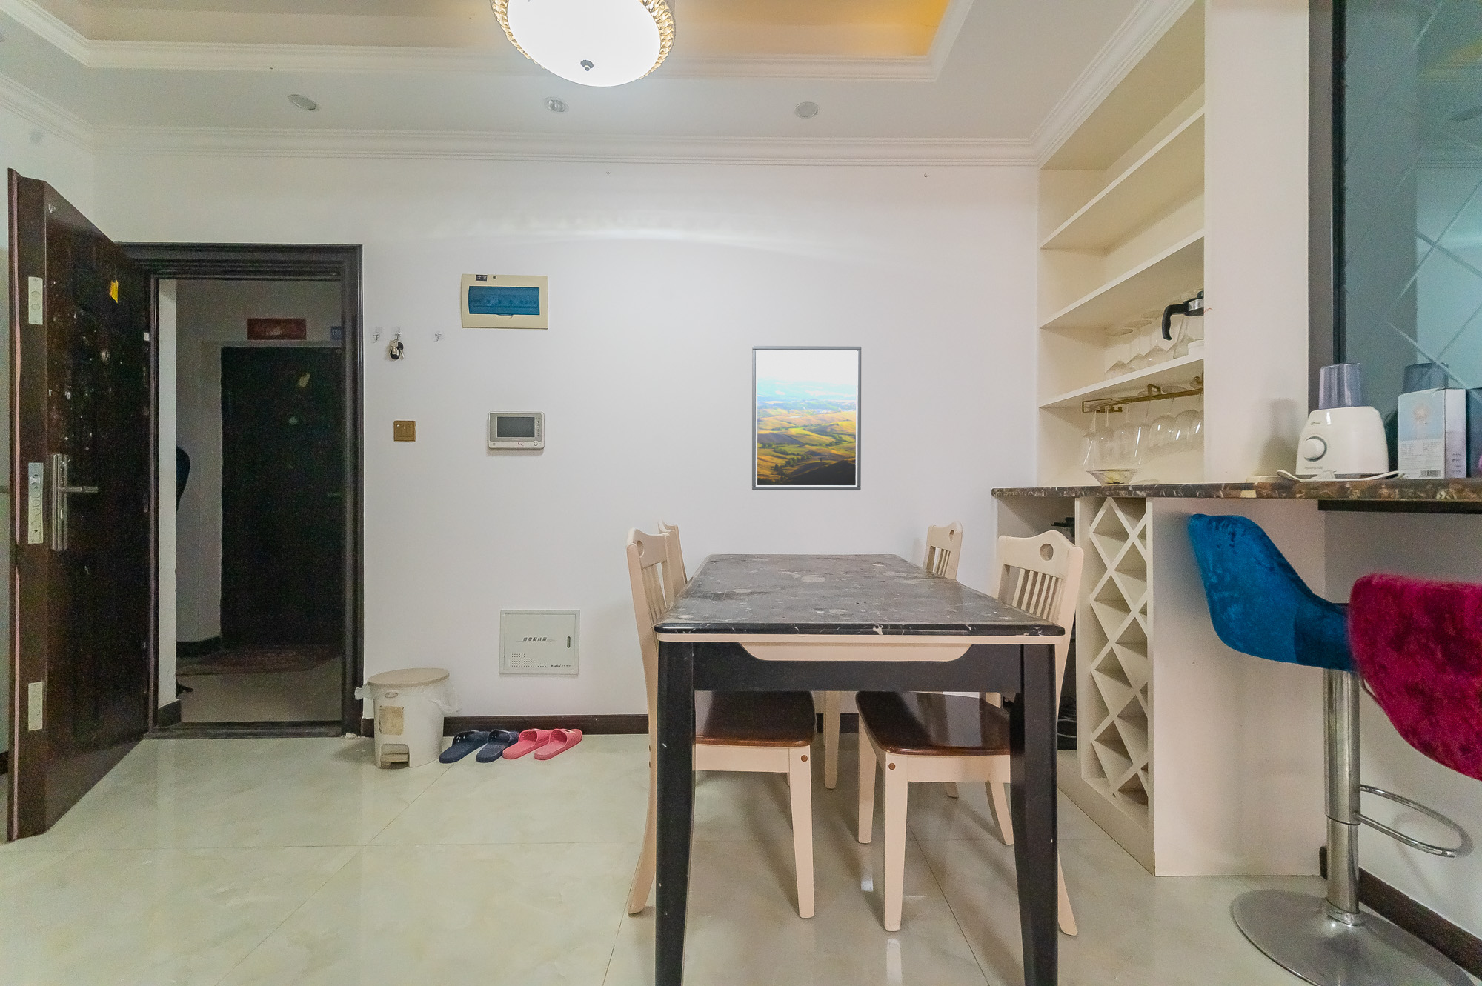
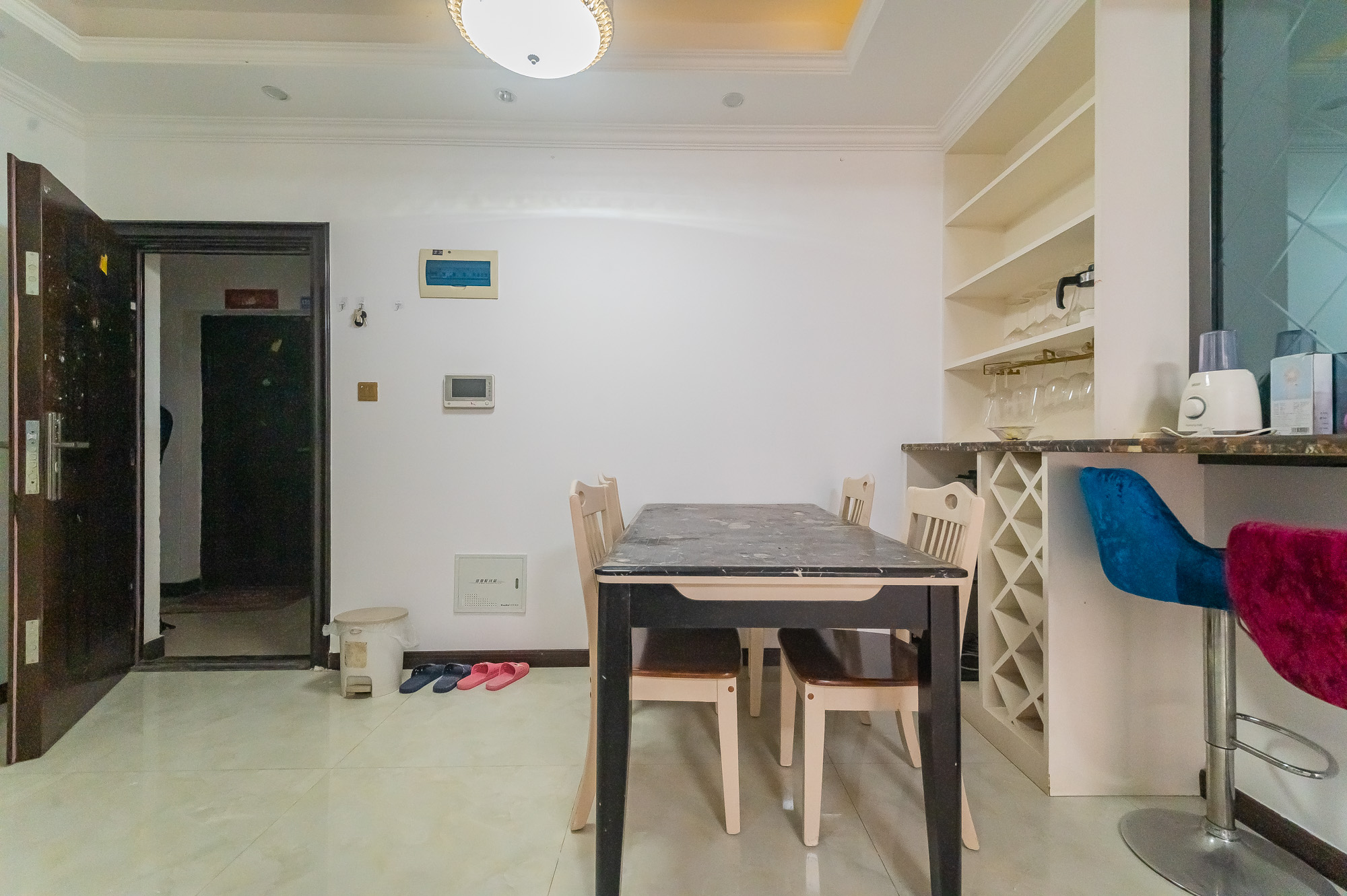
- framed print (806, 418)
